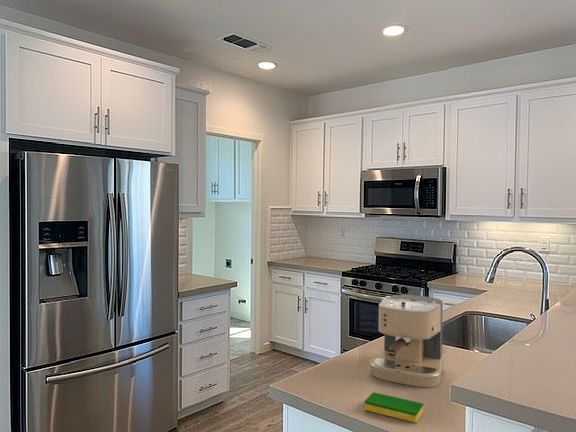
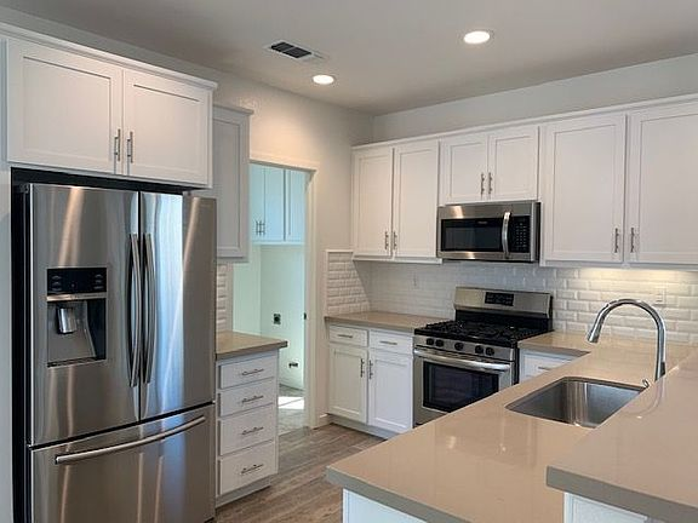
- coffee maker (407, 336)
- dish sponge (393, 406)
